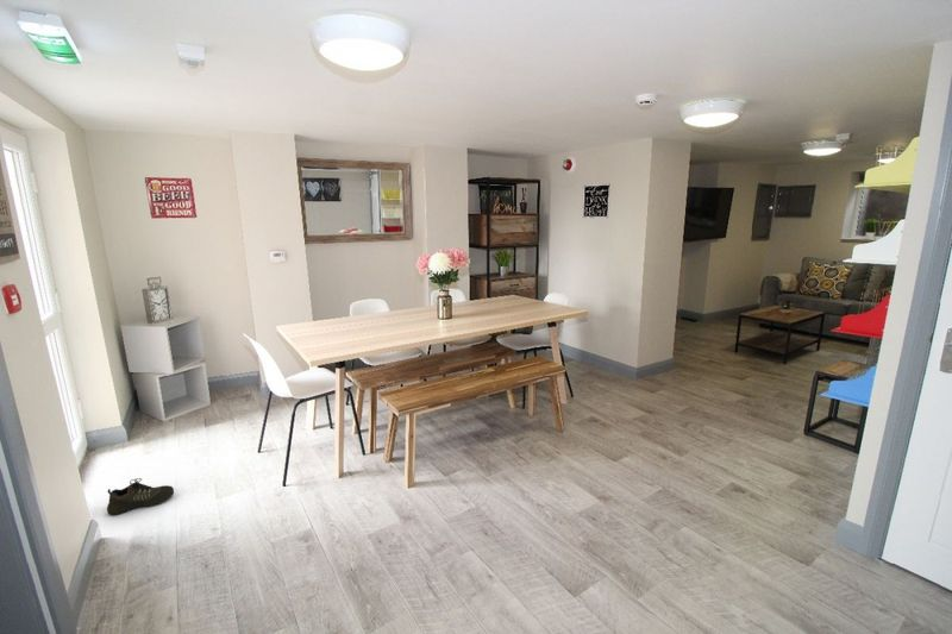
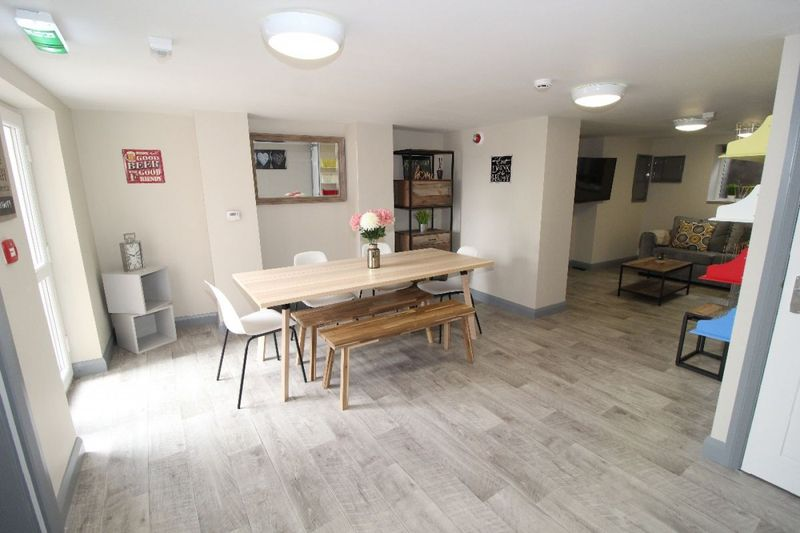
- shoe (139, 489)
